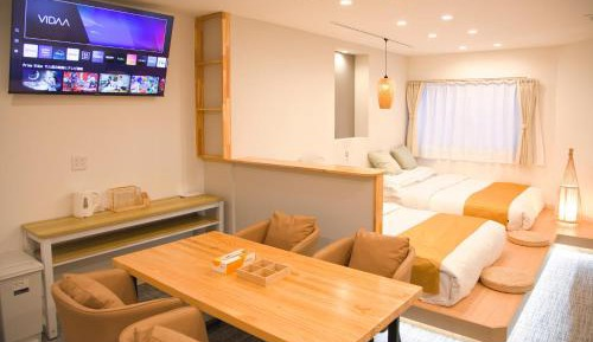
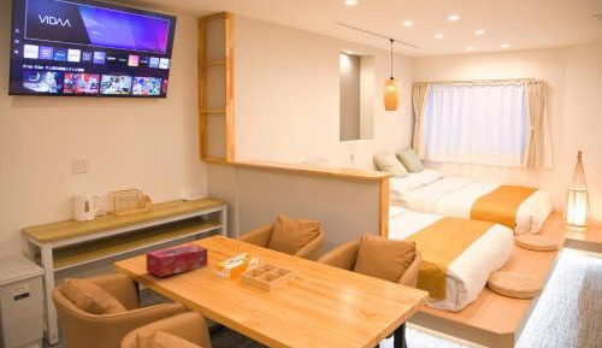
+ tissue box (177, 259)
